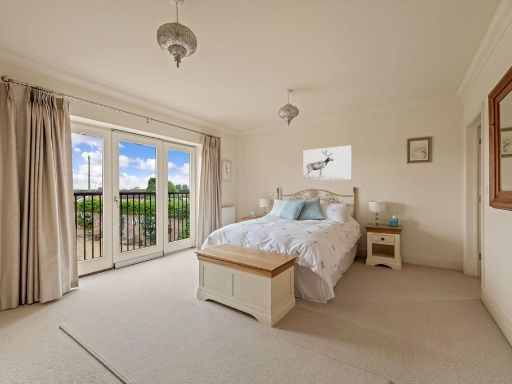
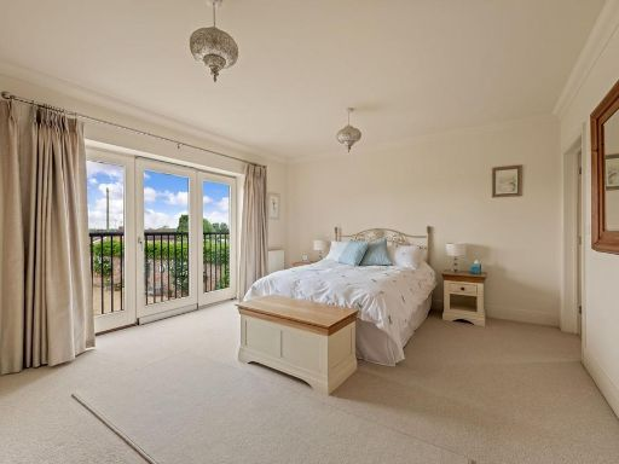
- wall art (326, 164)
